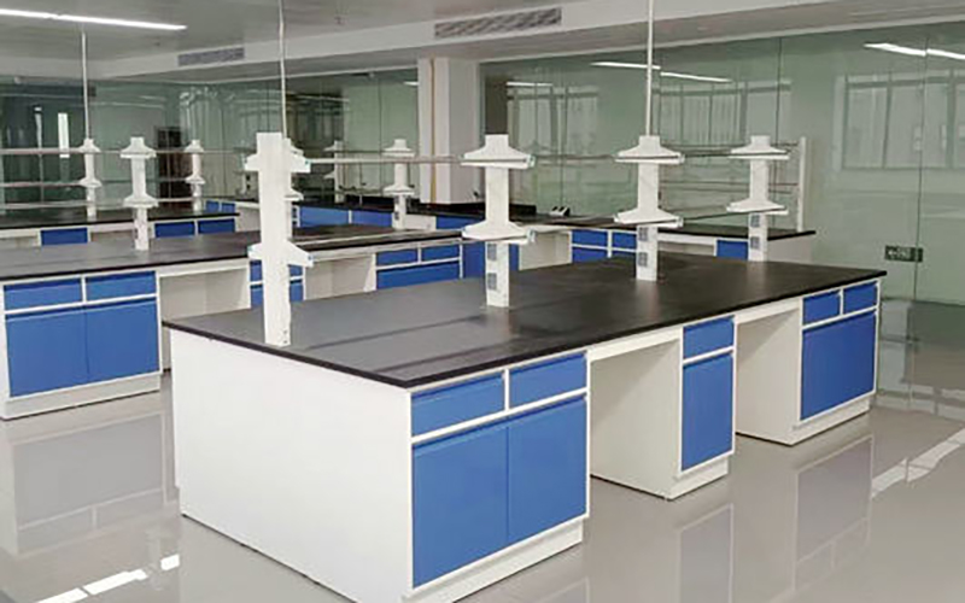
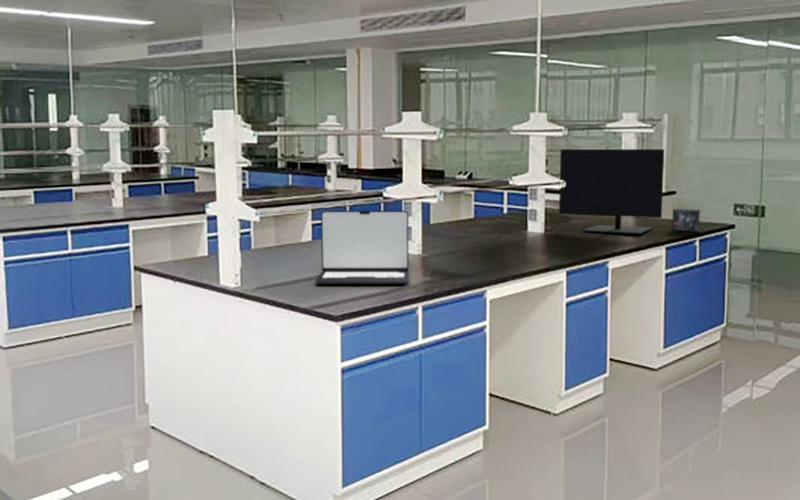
+ monitor (616, 190)
+ small box (685, 219)
+ laptop (363, 246)
